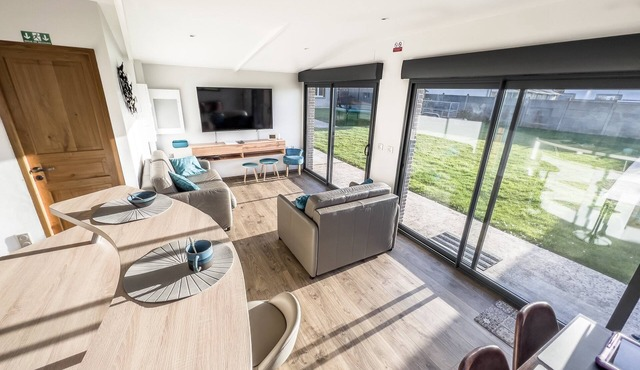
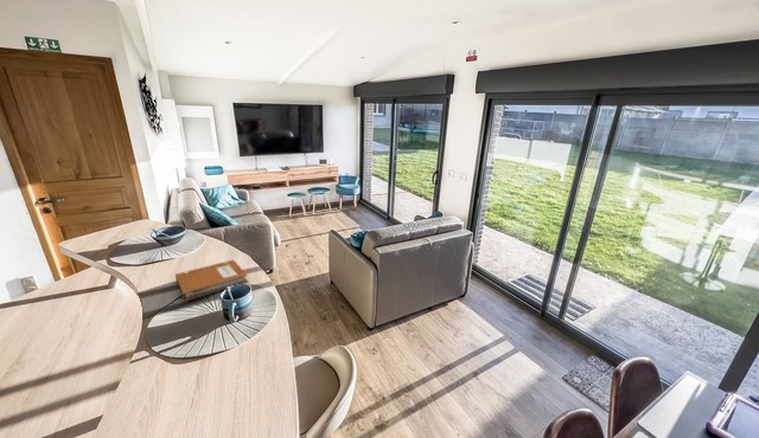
+ notebook (212, 277)
